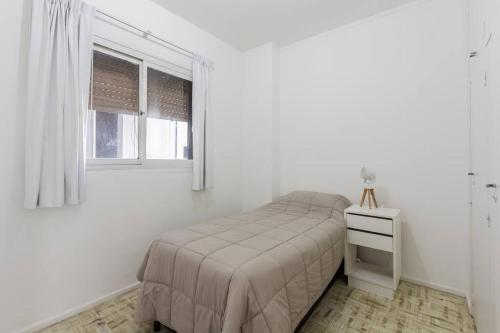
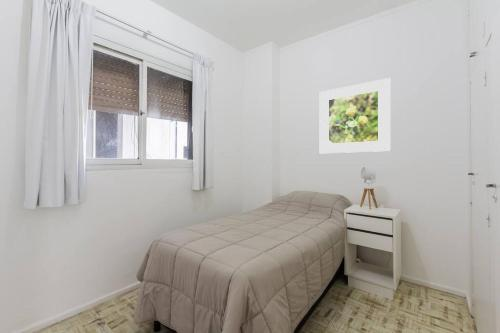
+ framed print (352, 119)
